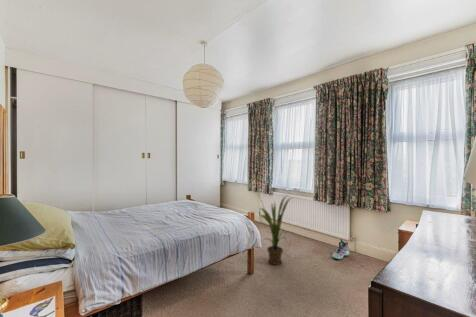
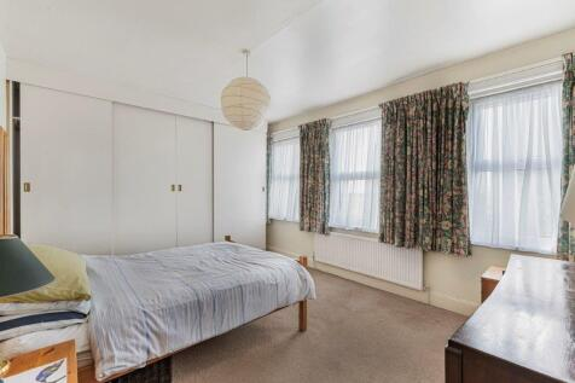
- house plant (278, 226)
- sneaker (340, 247)
